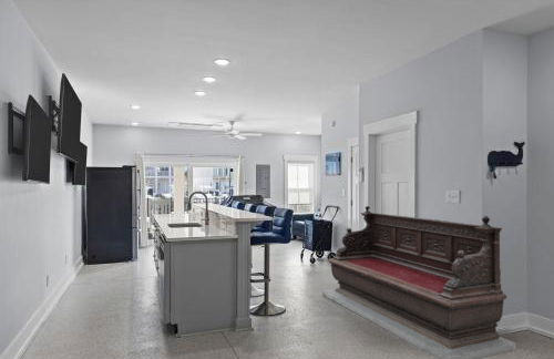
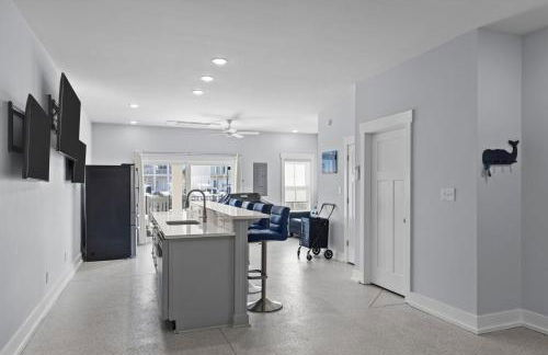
- bench (400, 263)
